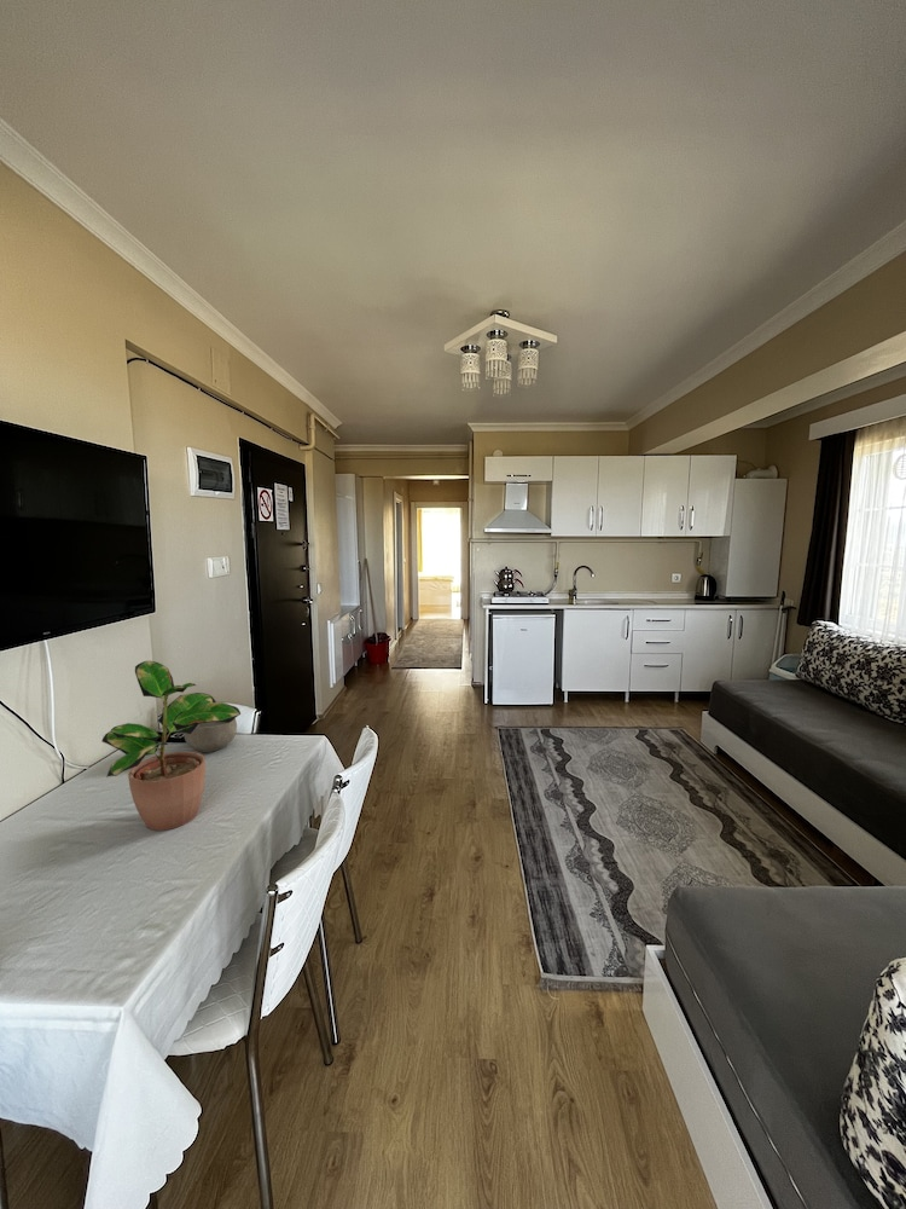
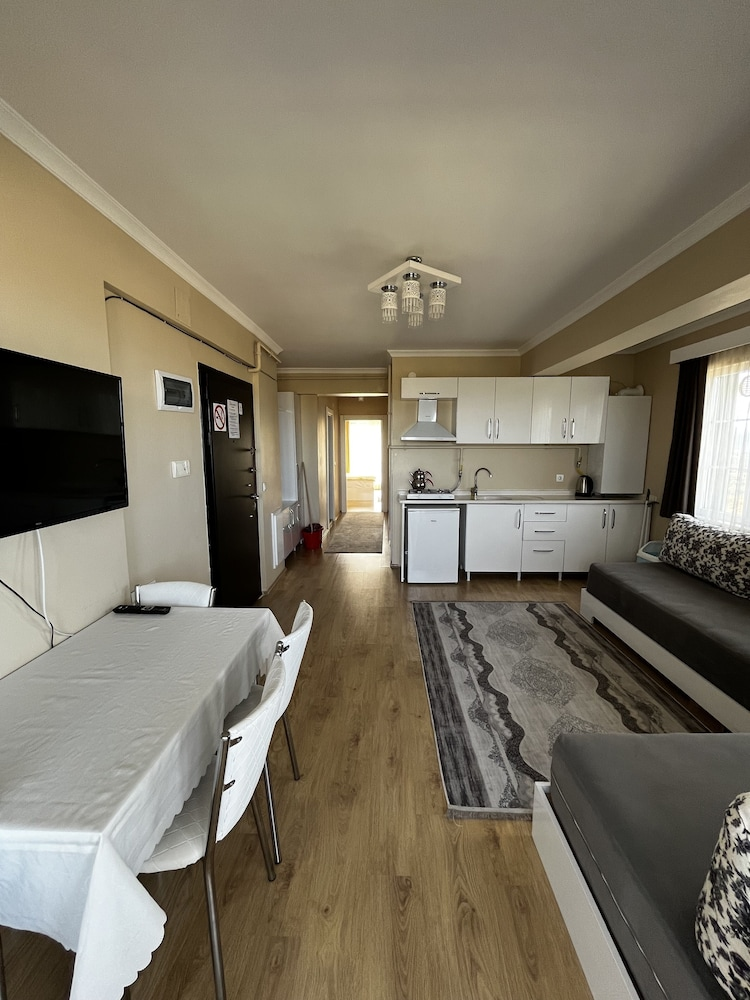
- bowl (210, 733)
- potted plant (167, 744)
